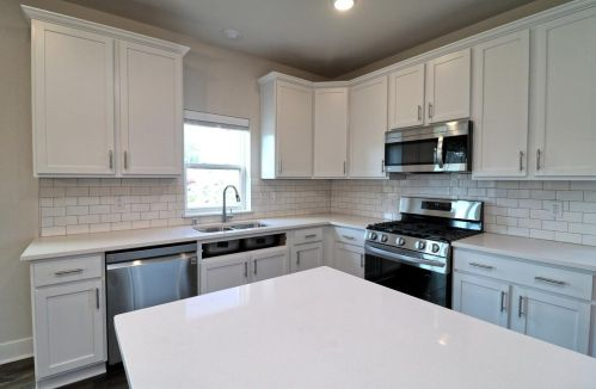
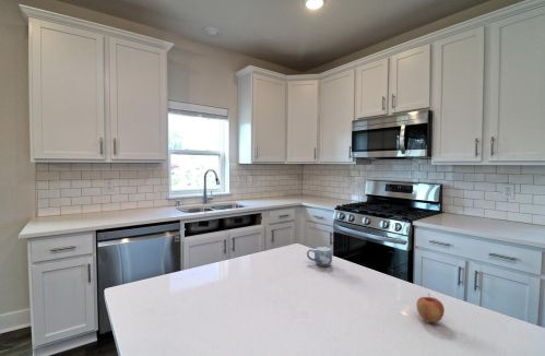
+ apple (429, 308)
+ mug (319, 257)
